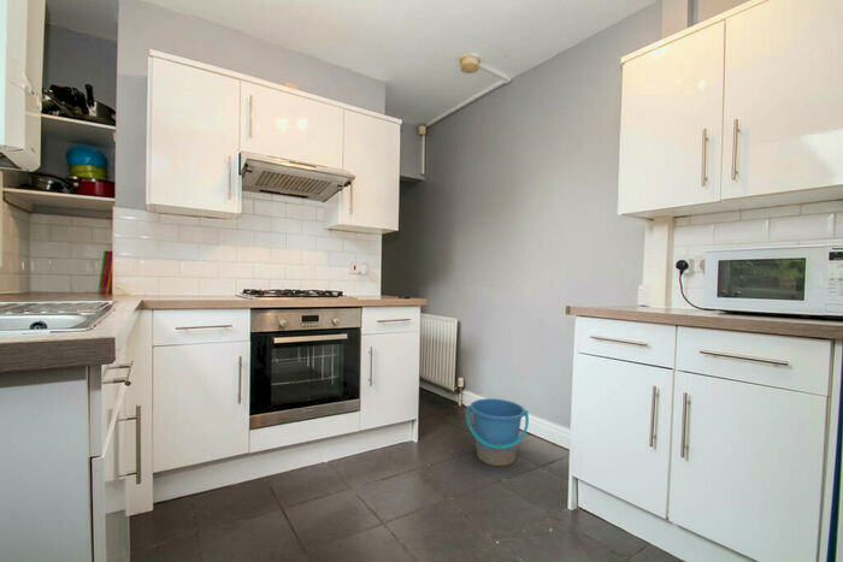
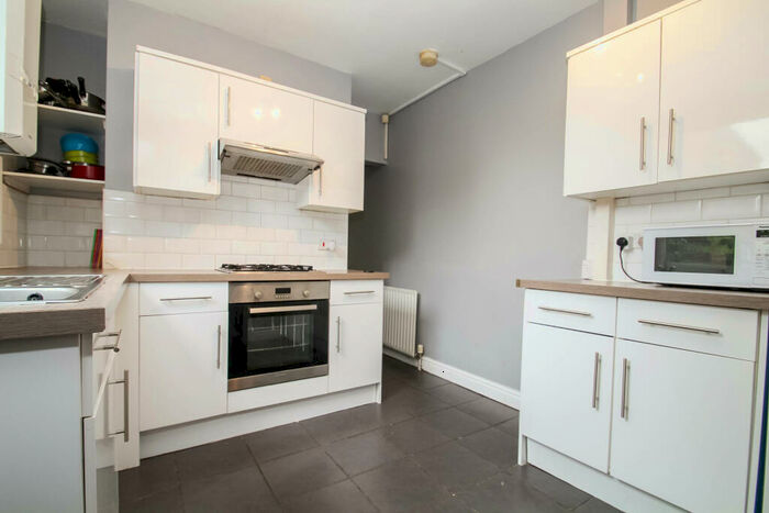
- bucket (496, 432)
